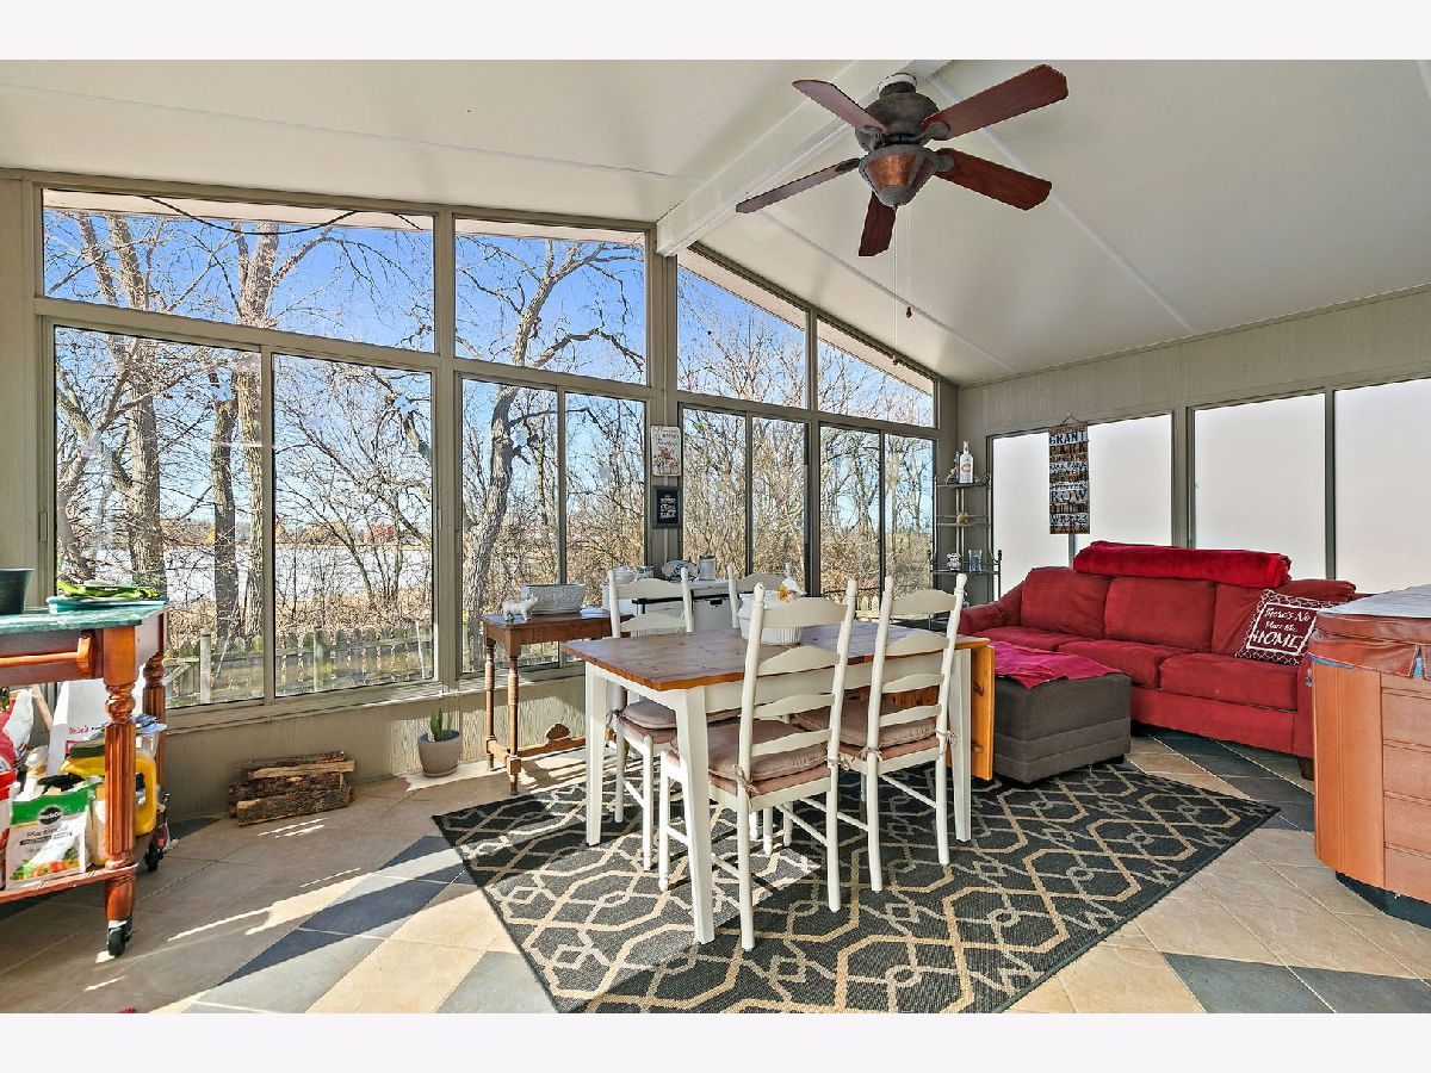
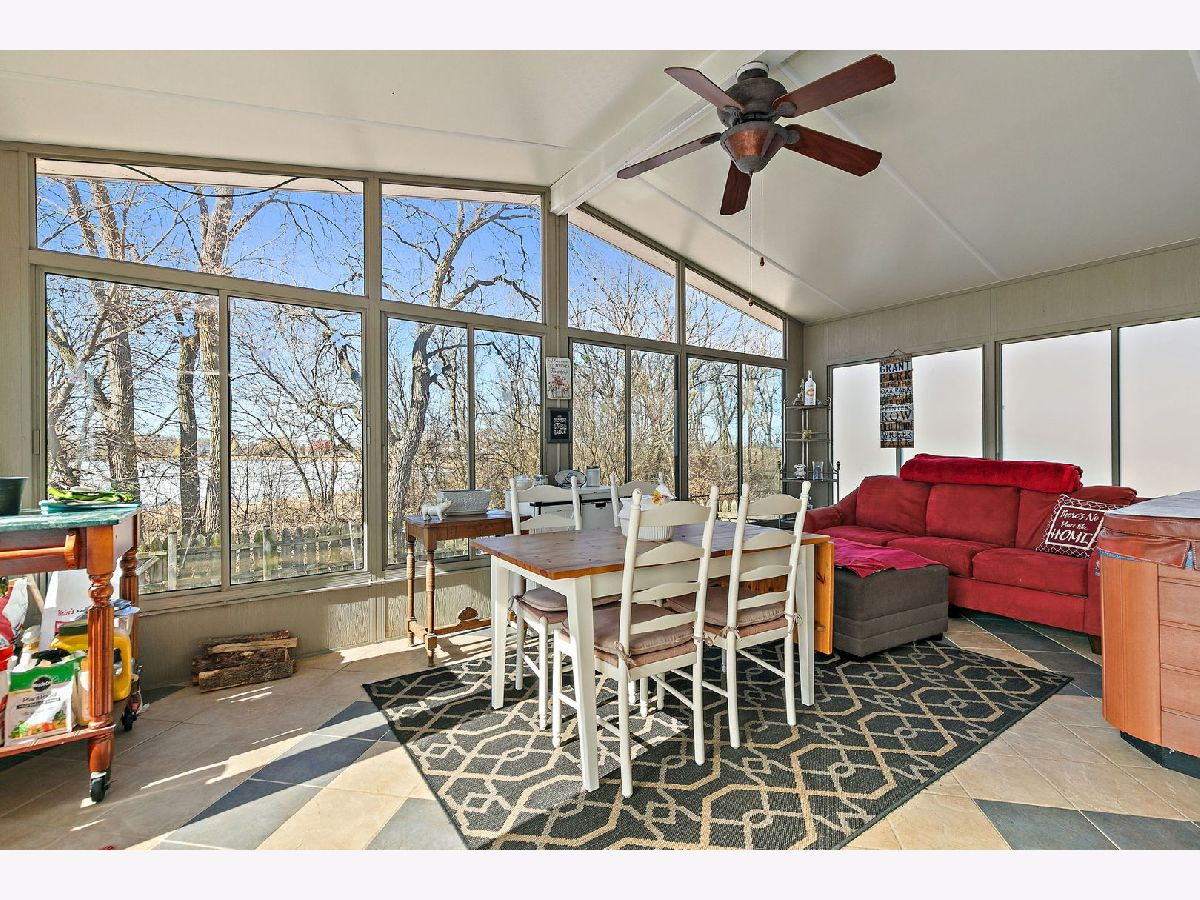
- potted plant (439, 733)
